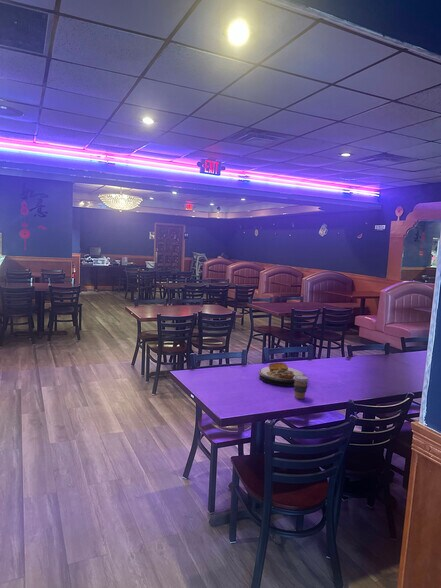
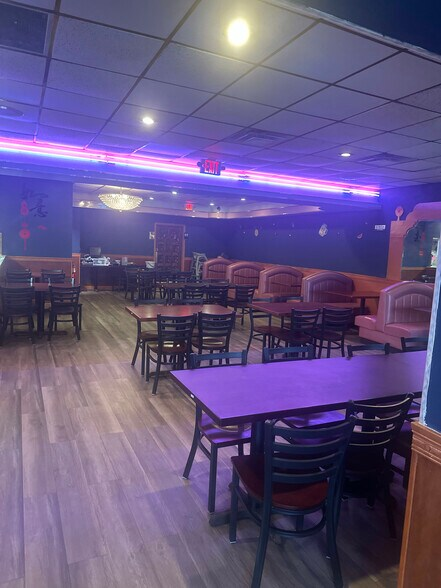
- coffee cup (300, 387)
- plate (281, 373)
